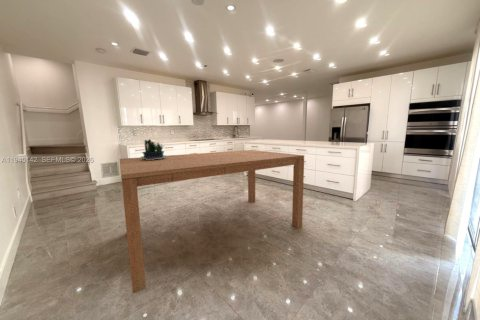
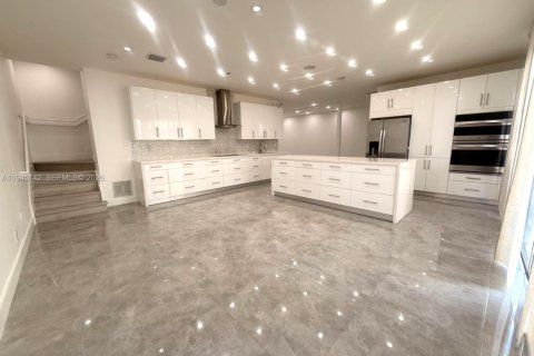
- potted plant (152, 148)
- dining table (209, 176)
